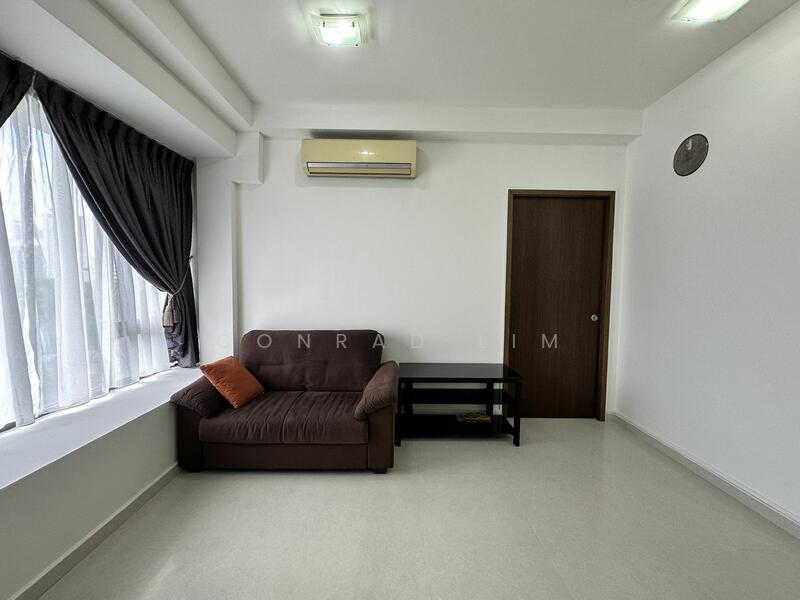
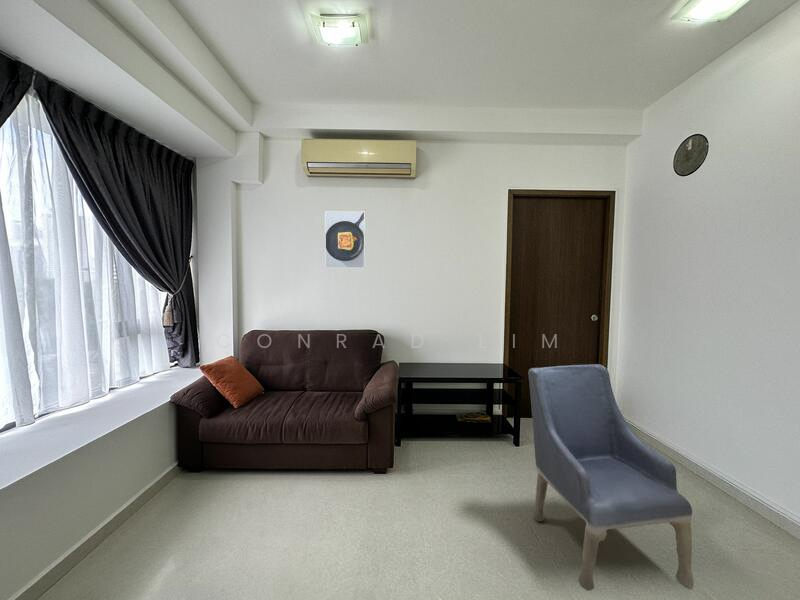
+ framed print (345, 239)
+ armchair (598, 460)
